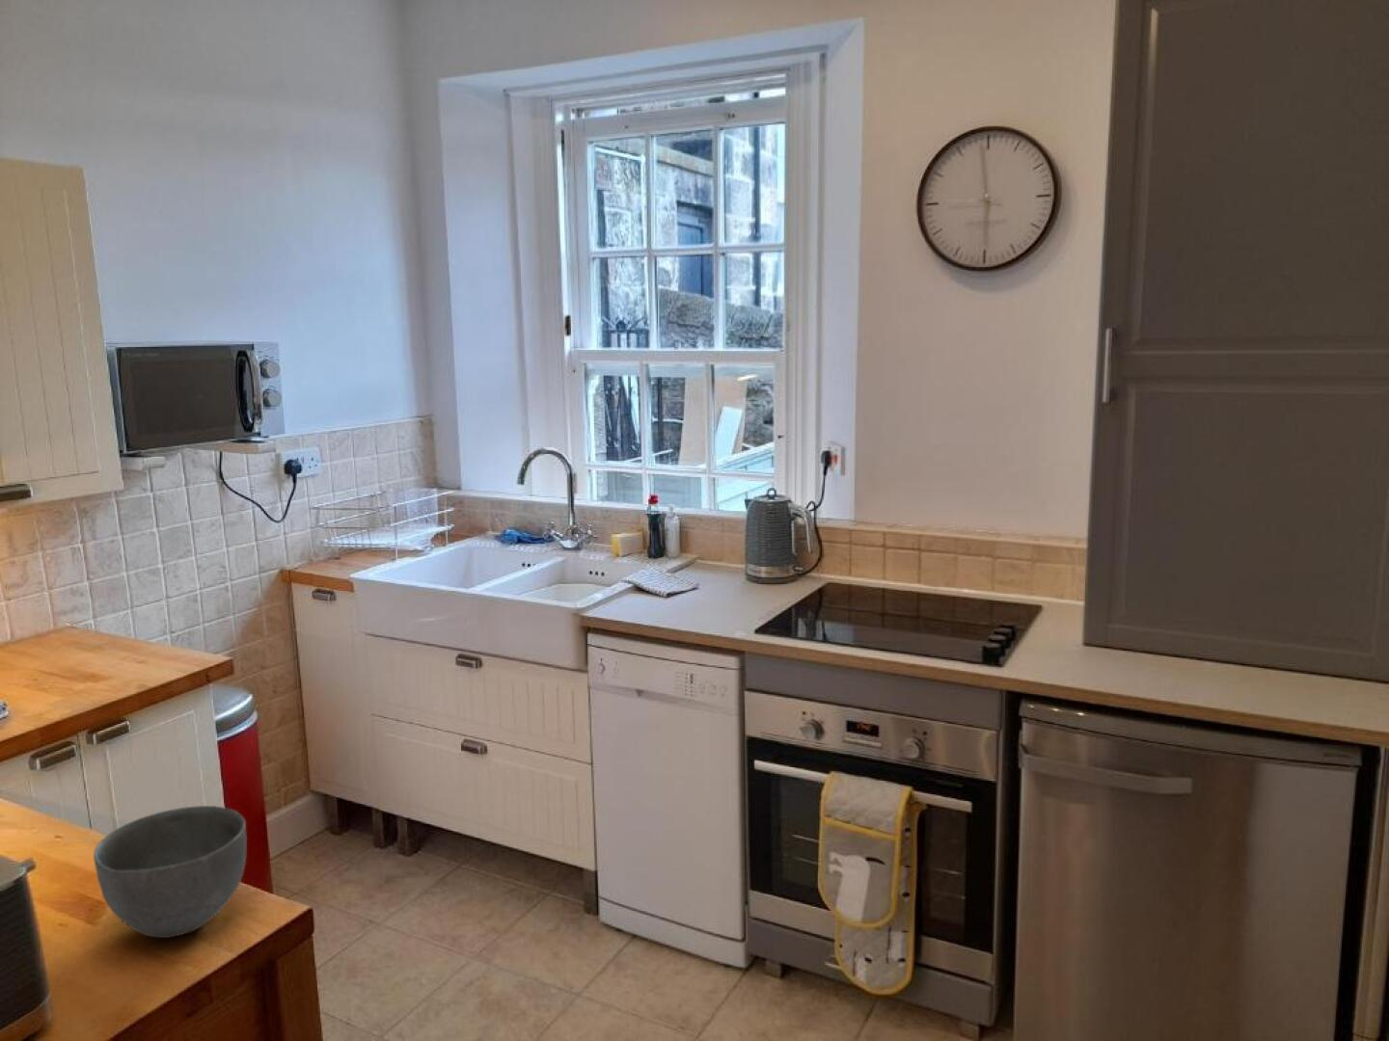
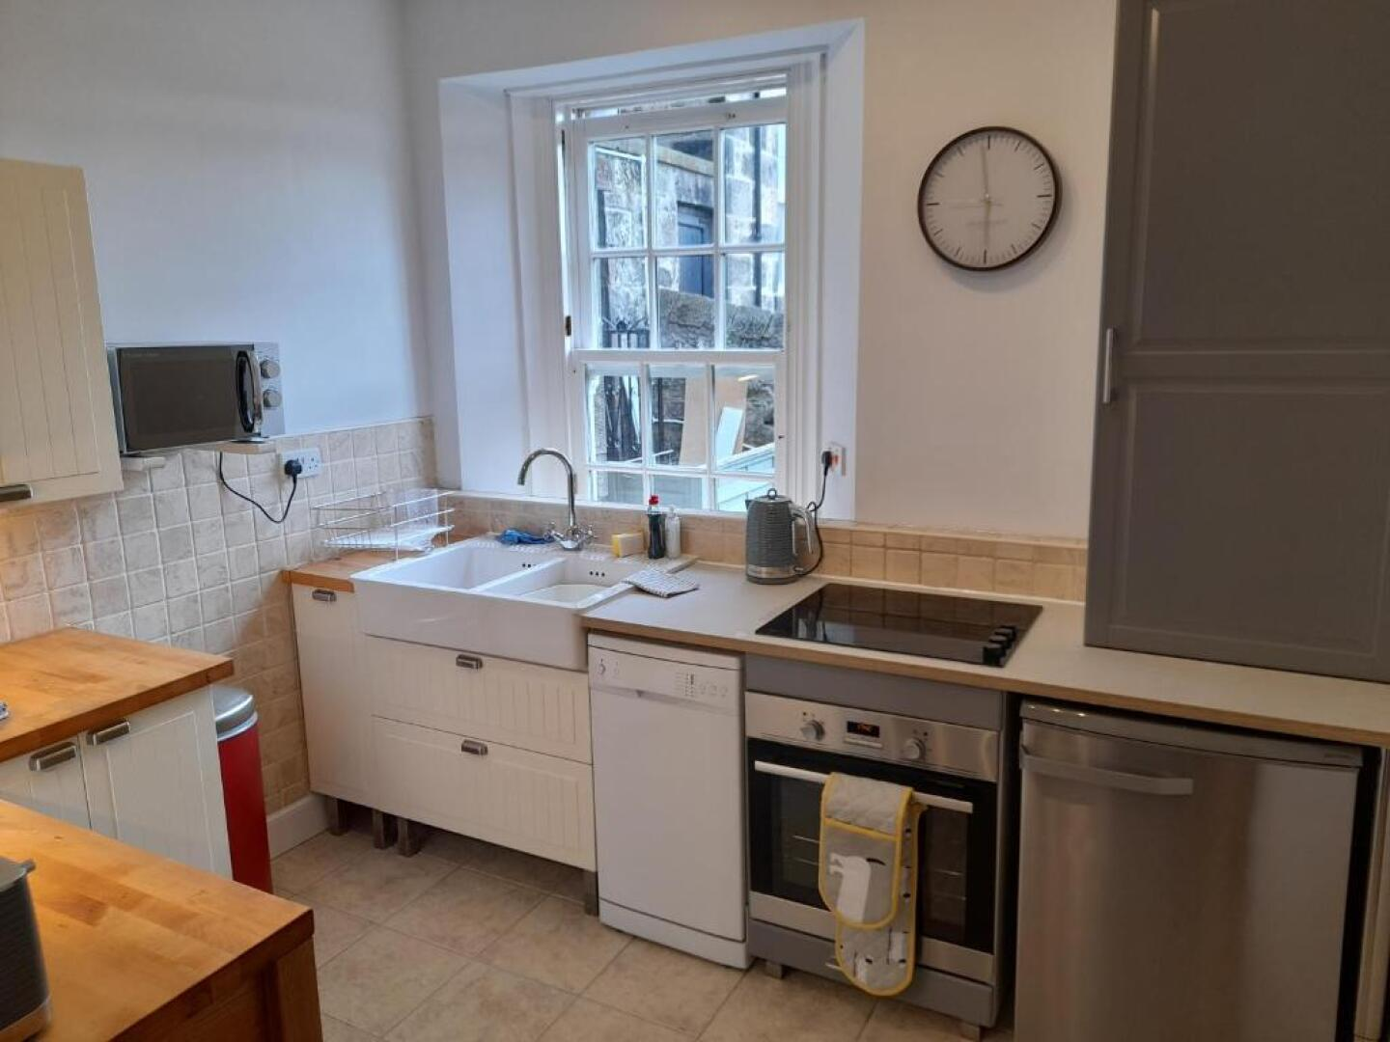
- bowl (176, 880)
